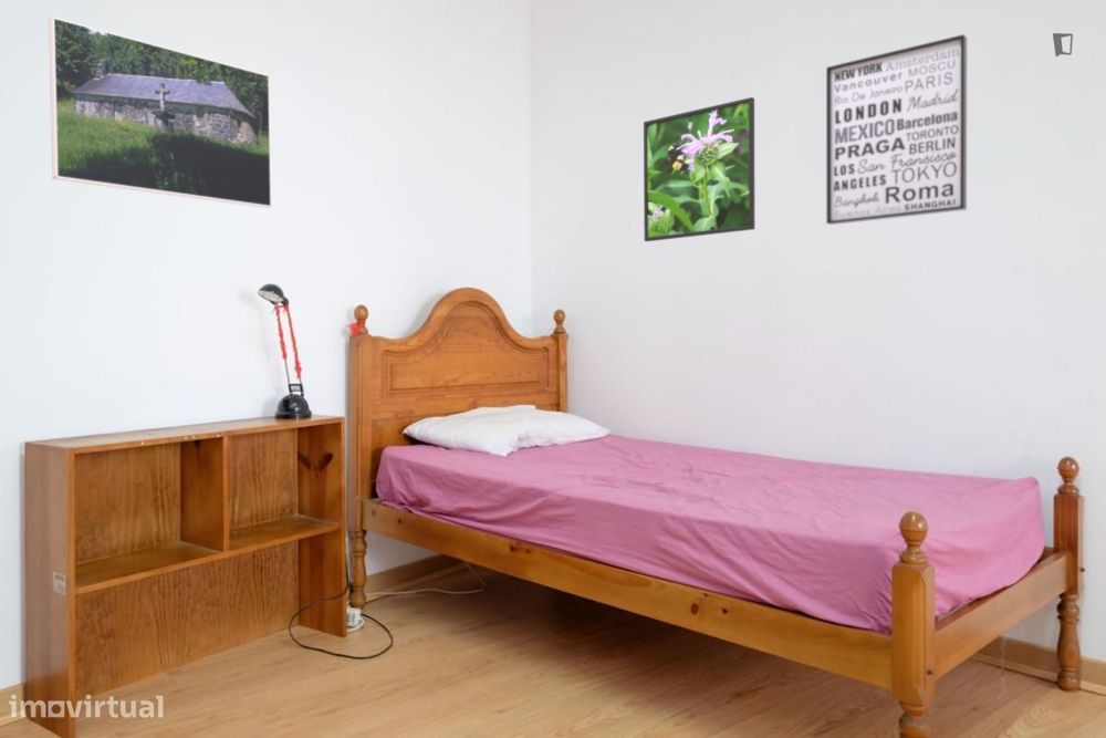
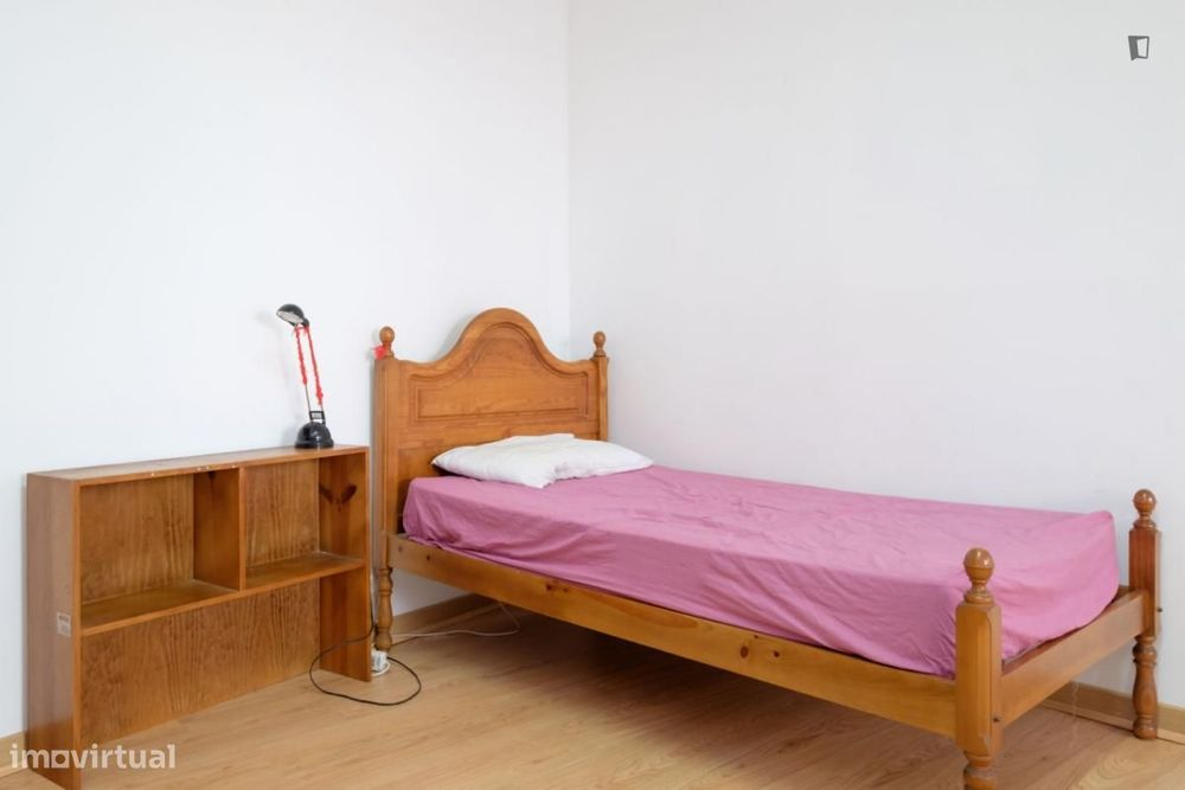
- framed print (170, 122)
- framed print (696, 173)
- wall art (893, 135)
